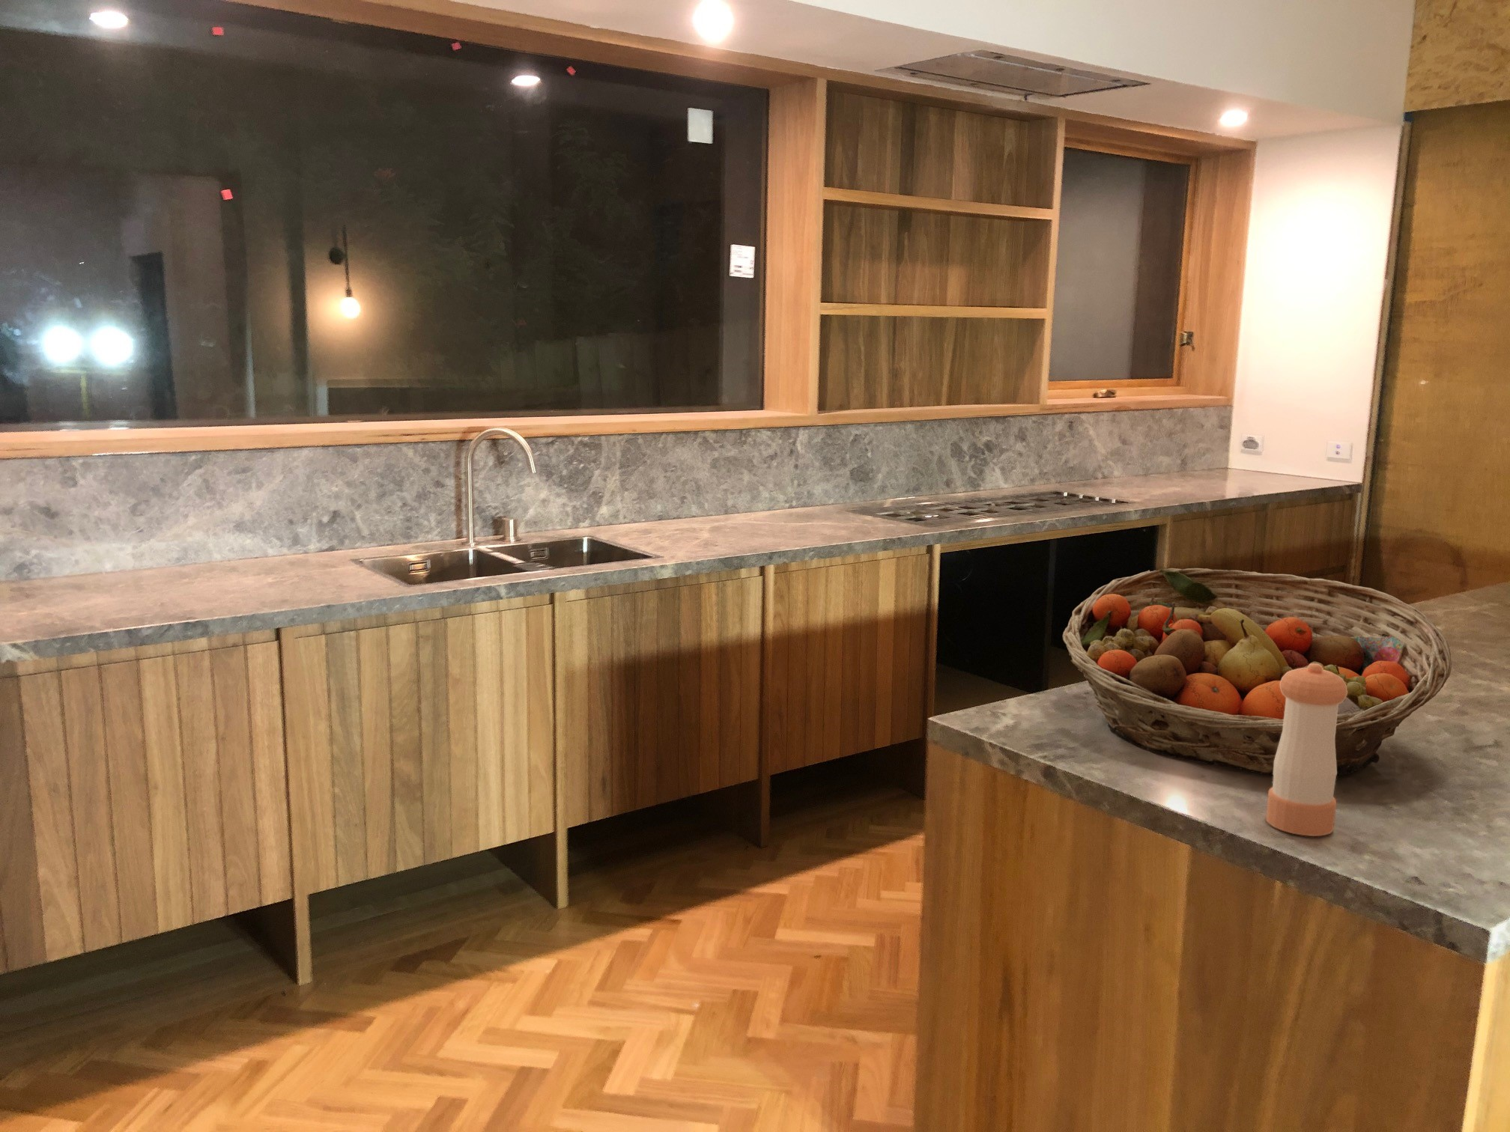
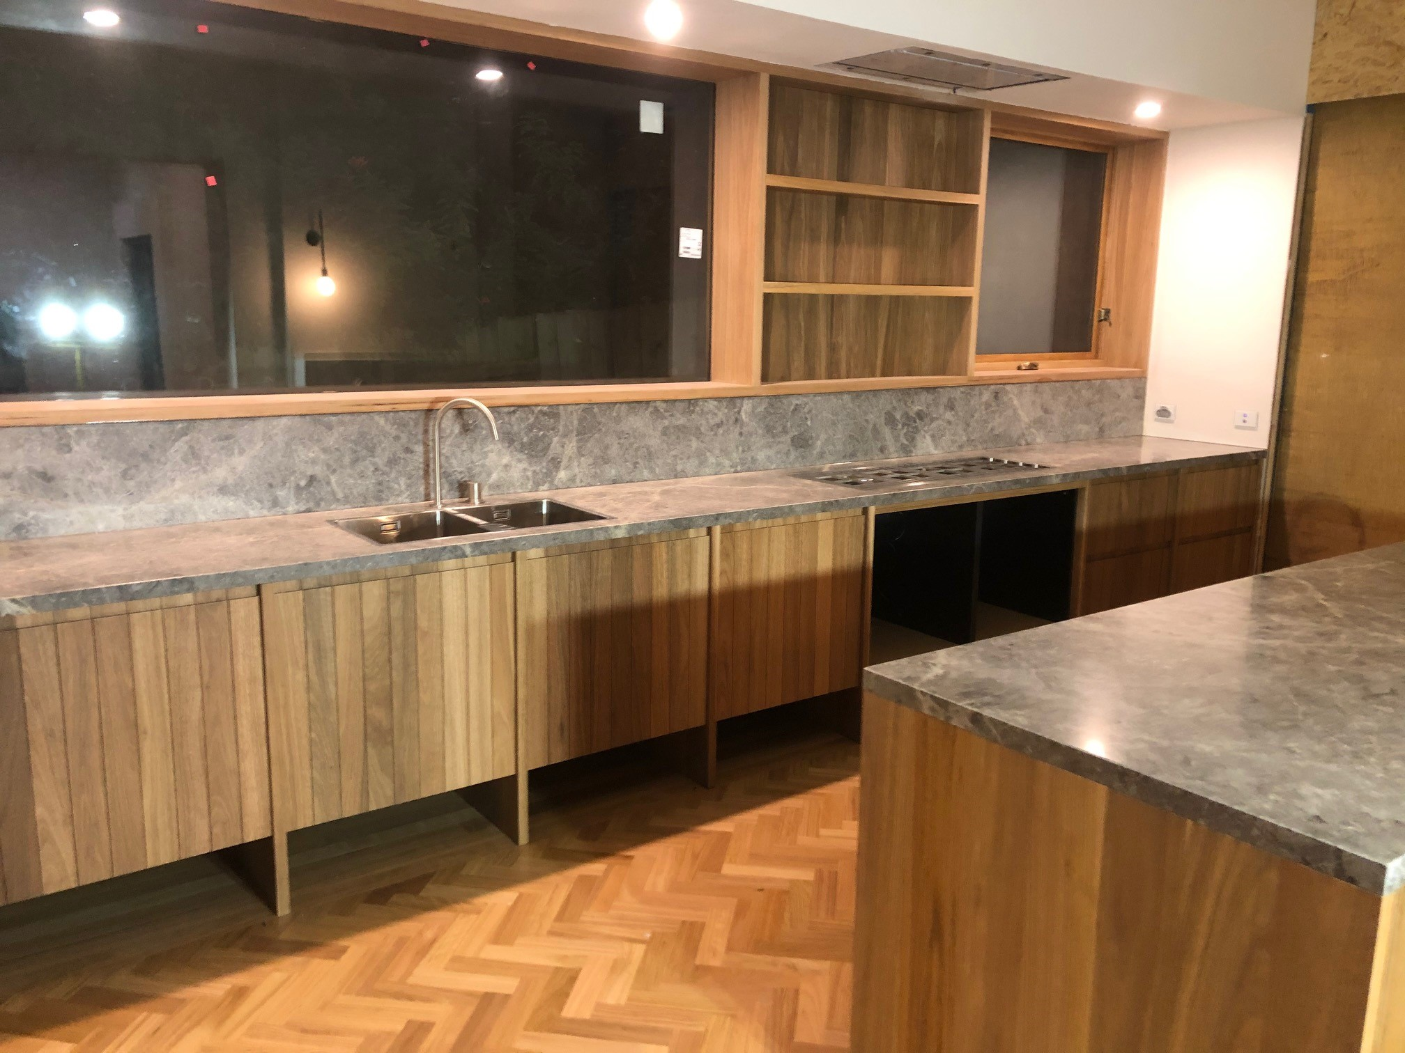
- pepper shaker (1307, 744)
- fruit basket (1244, 665)
